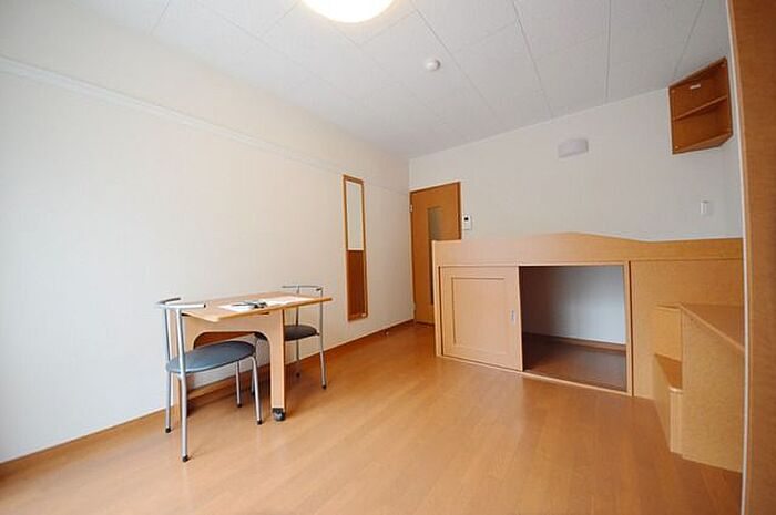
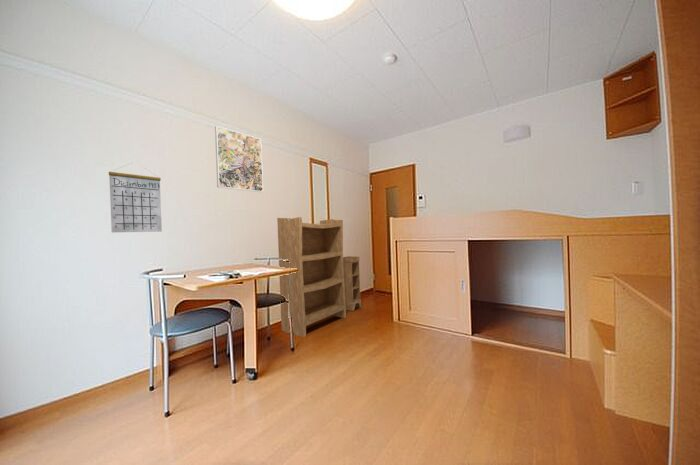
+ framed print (240, 161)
+ bookshelf (326, 268)
+ calendar (136, 196)
